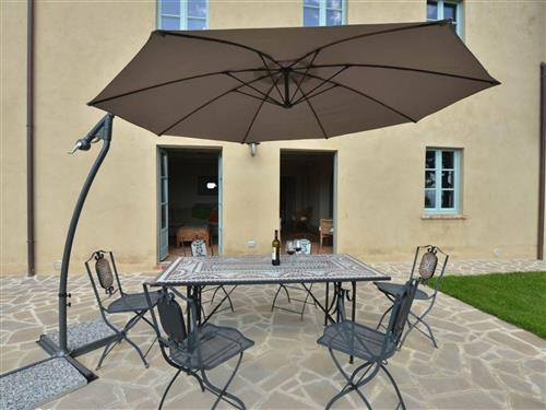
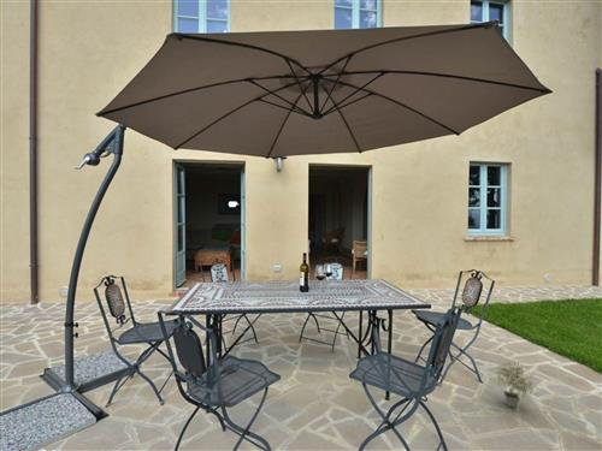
+ potted plant (513, 380)
